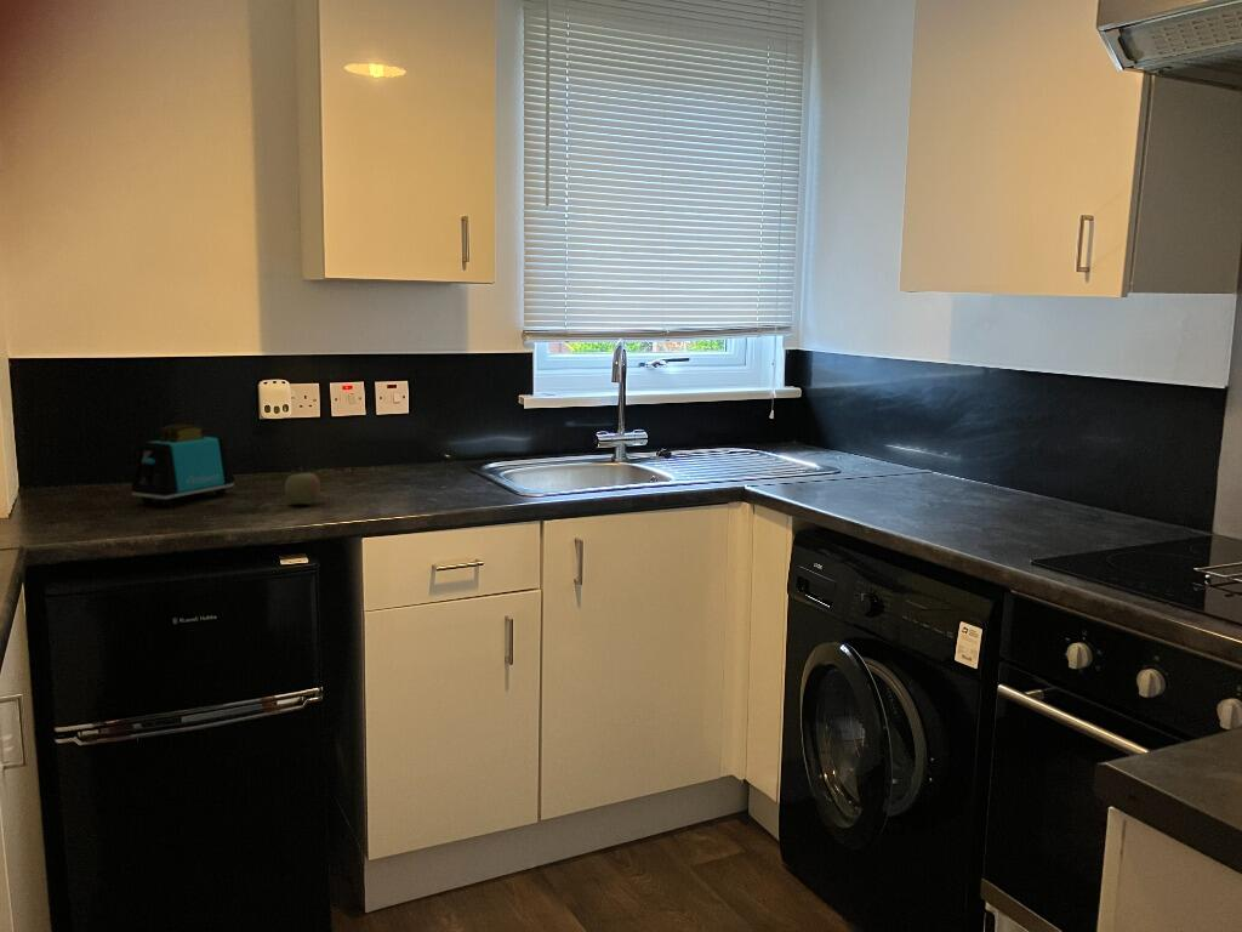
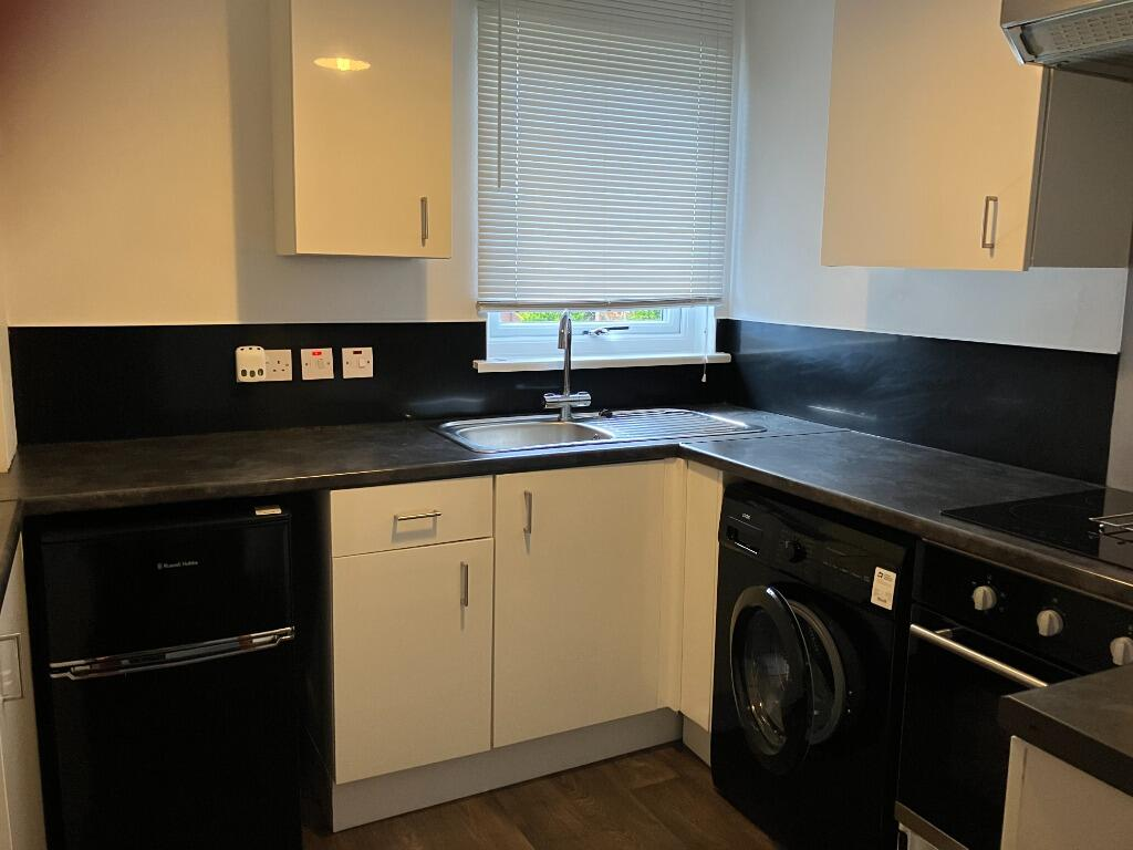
- toaster (183, 461)
- fruit (303, 485)
